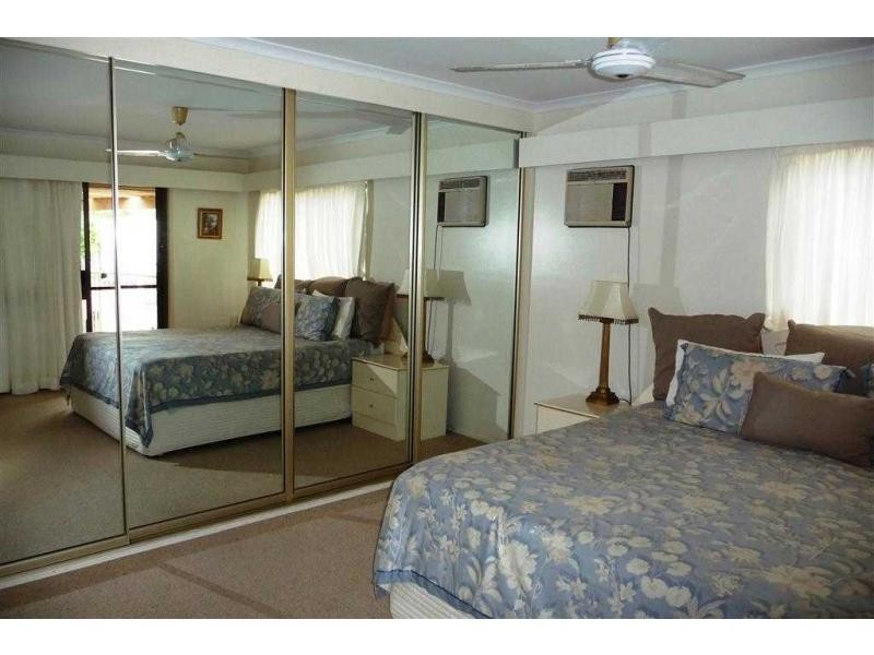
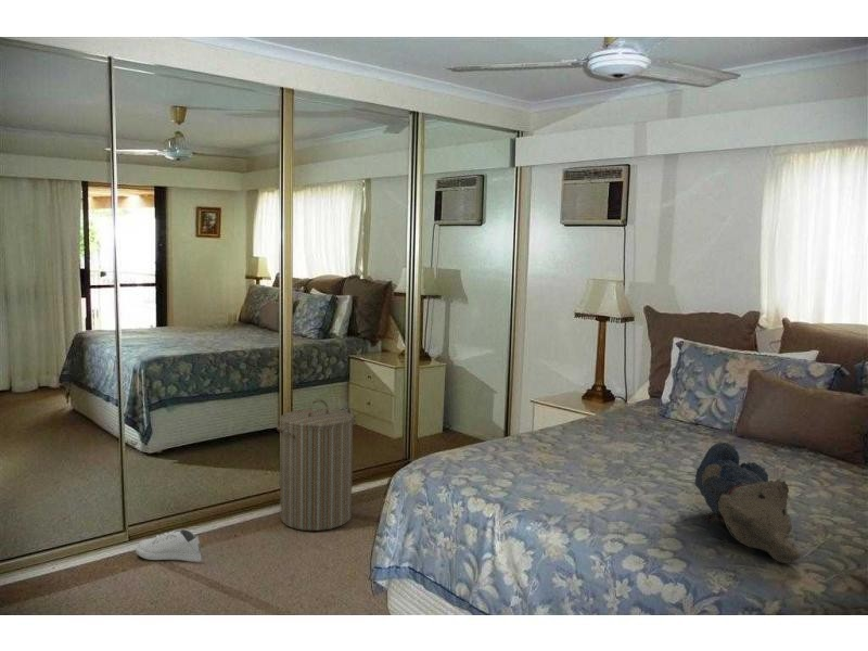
+ shoe (170, 542)
+ laundry hamper (316, 459)
+ teddy bear (749, 498)
